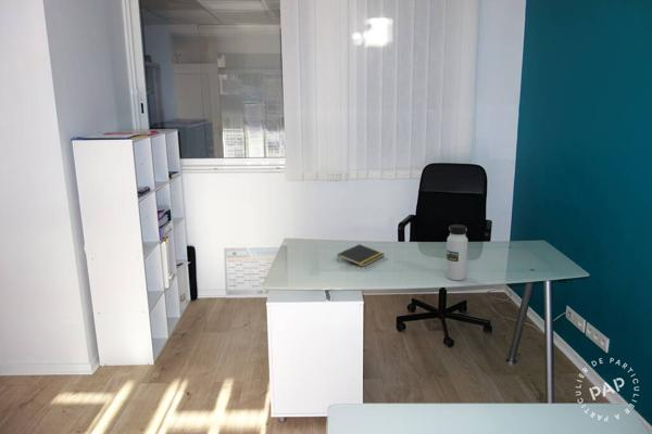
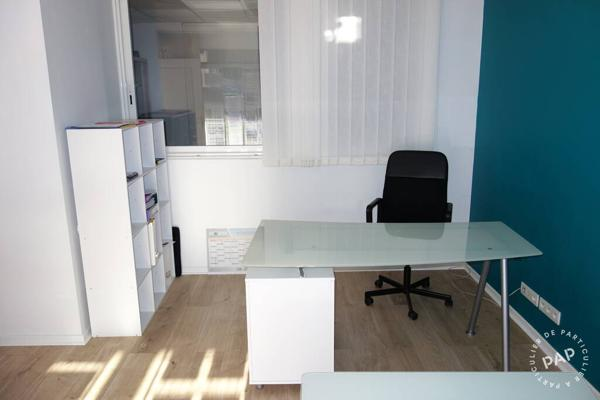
- water bottle (456, 252)
- notepad (361, 254)
